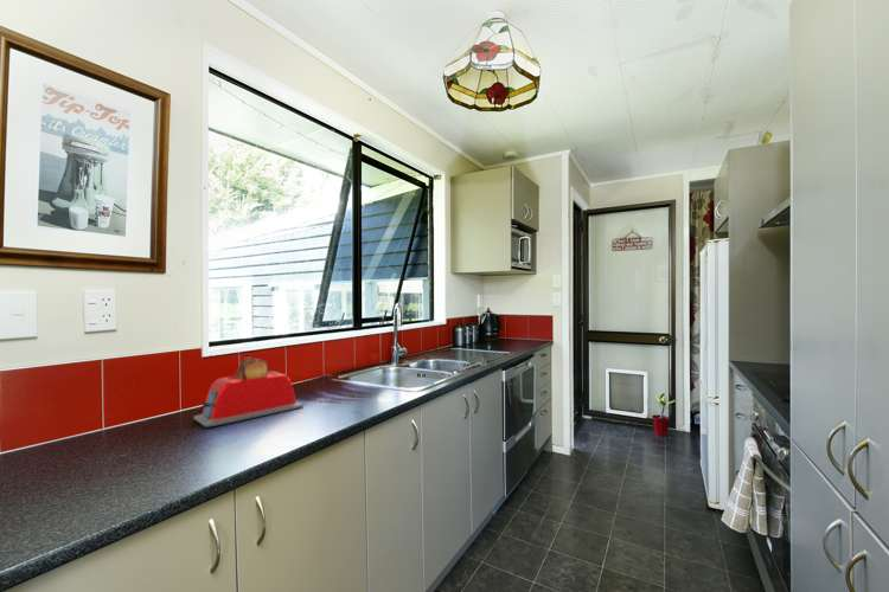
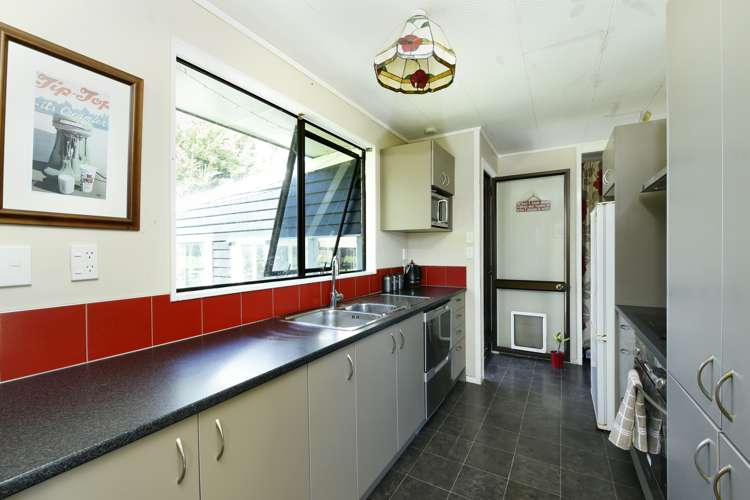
- toaster (251, 385)
